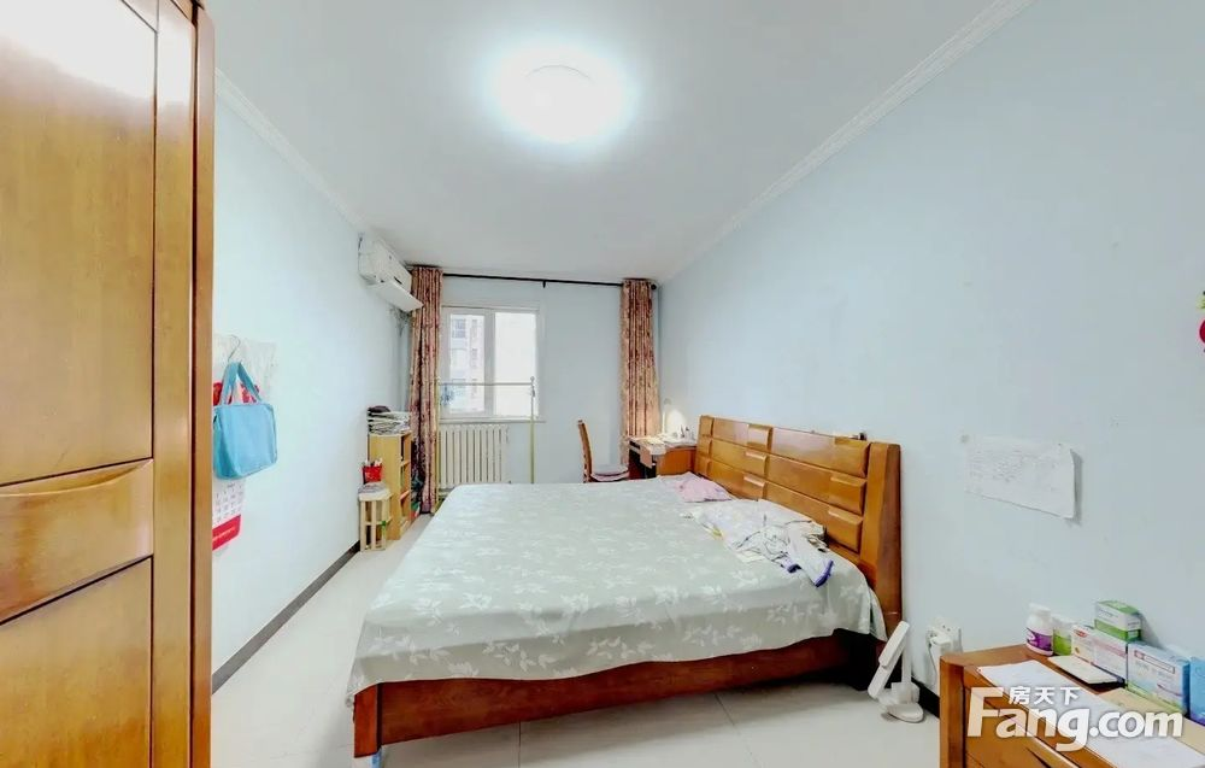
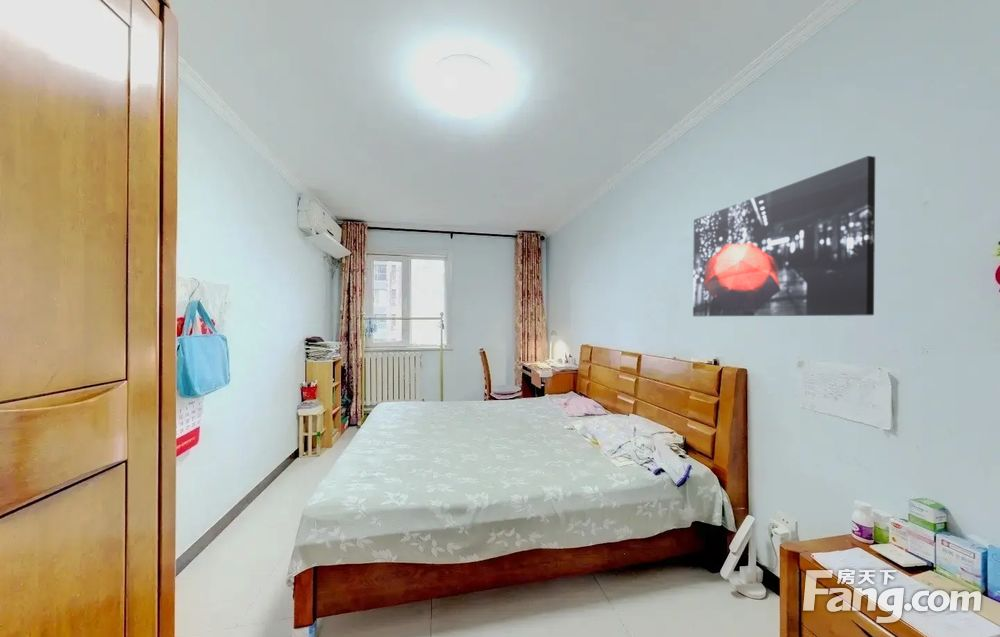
+ wall art (761, 255)
